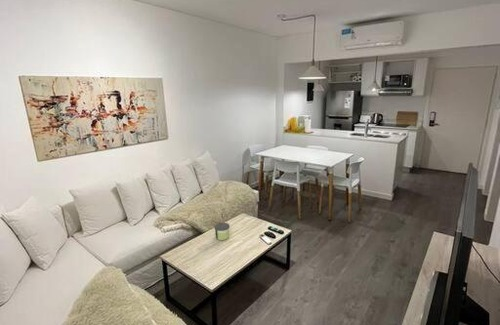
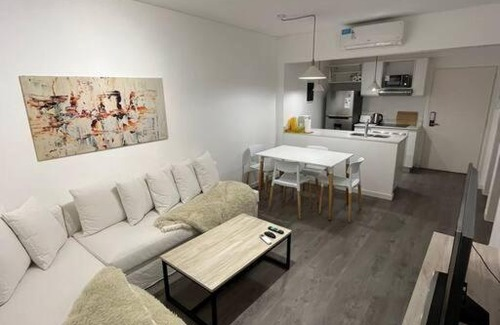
- candle (222, 231)
